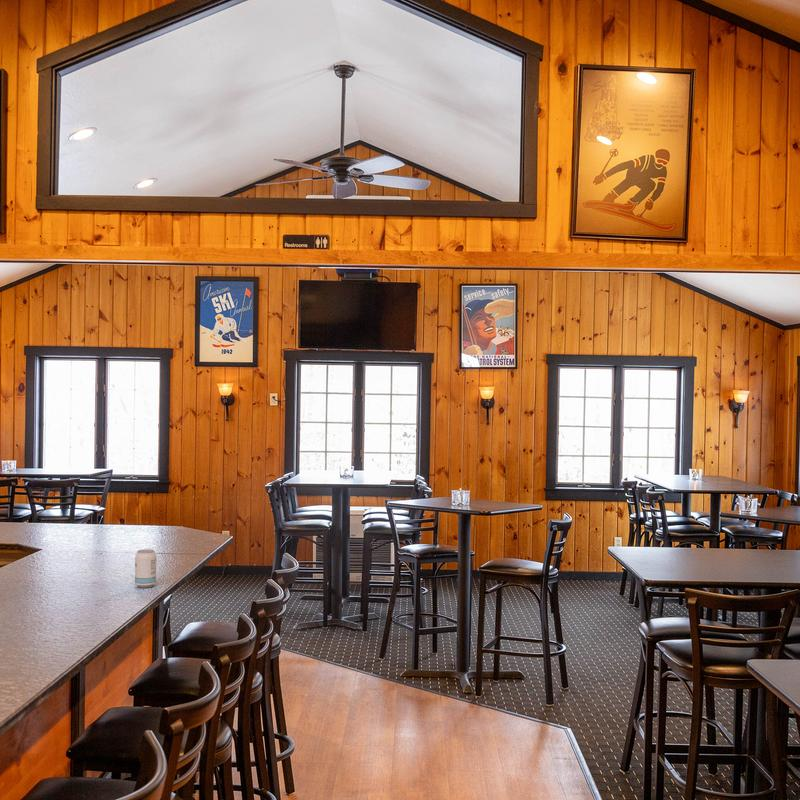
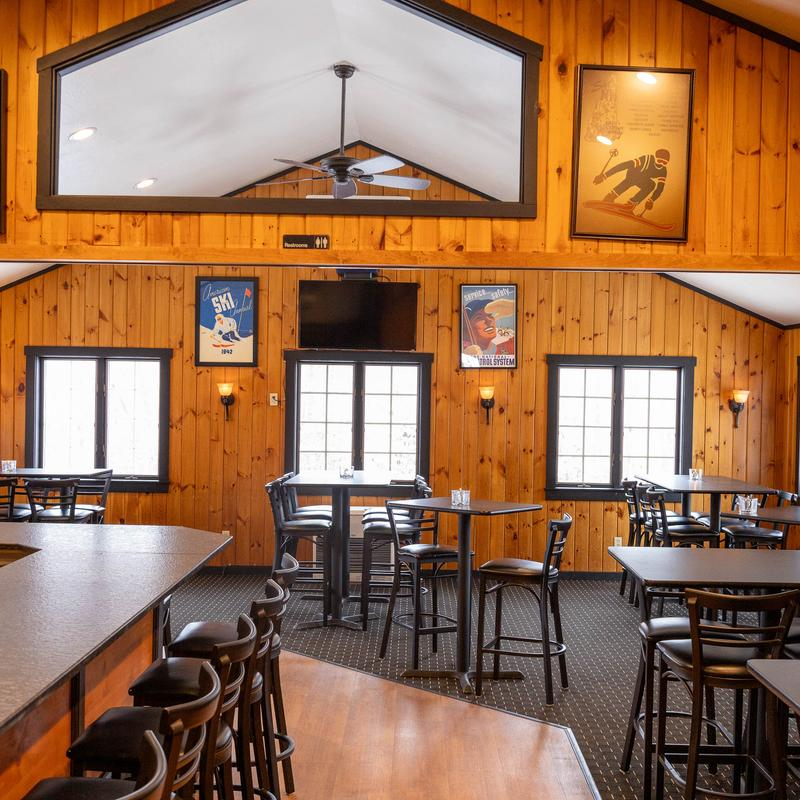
- beverage can (145, 568)
